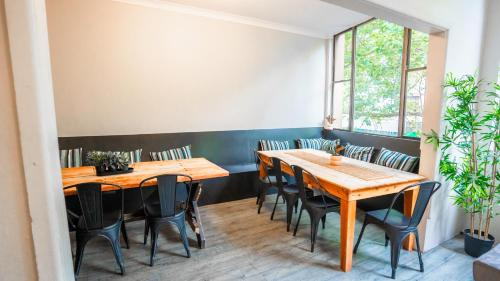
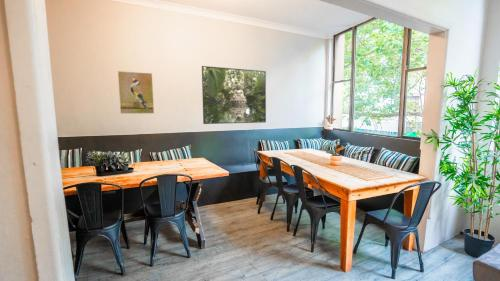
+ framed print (236, 96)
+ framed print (136, 93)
